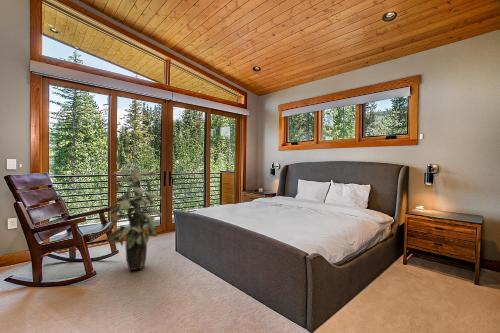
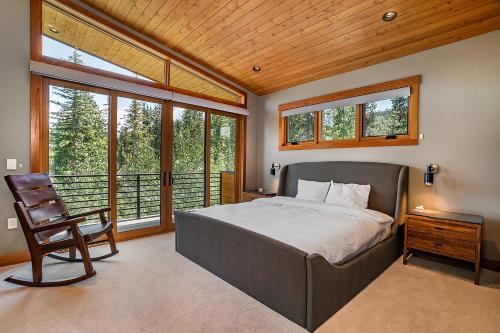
- indoor plant (133, 215)
